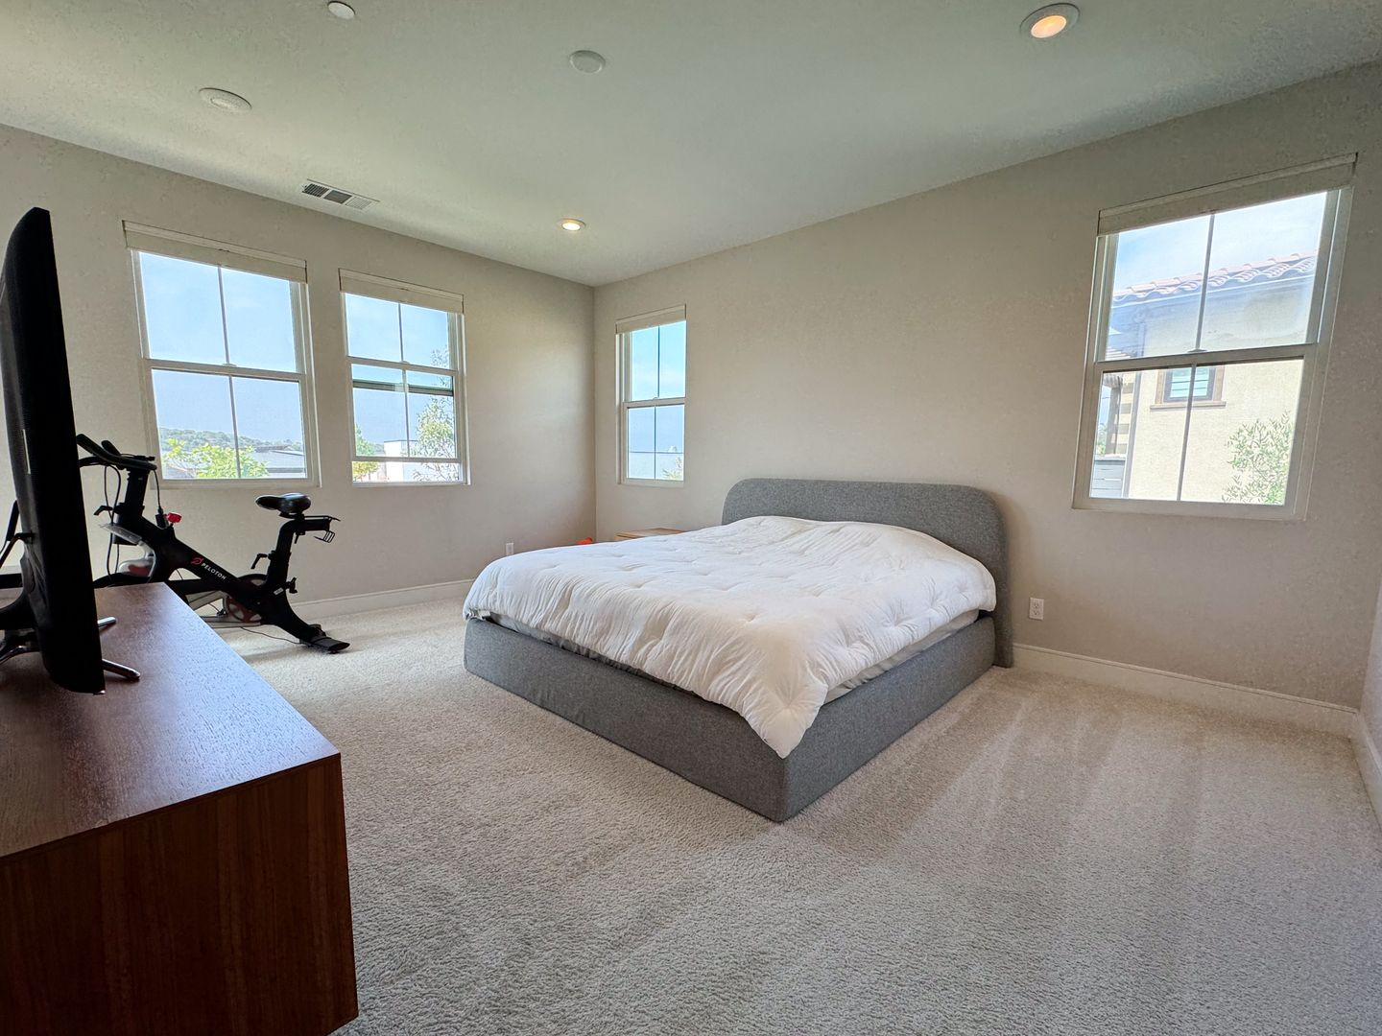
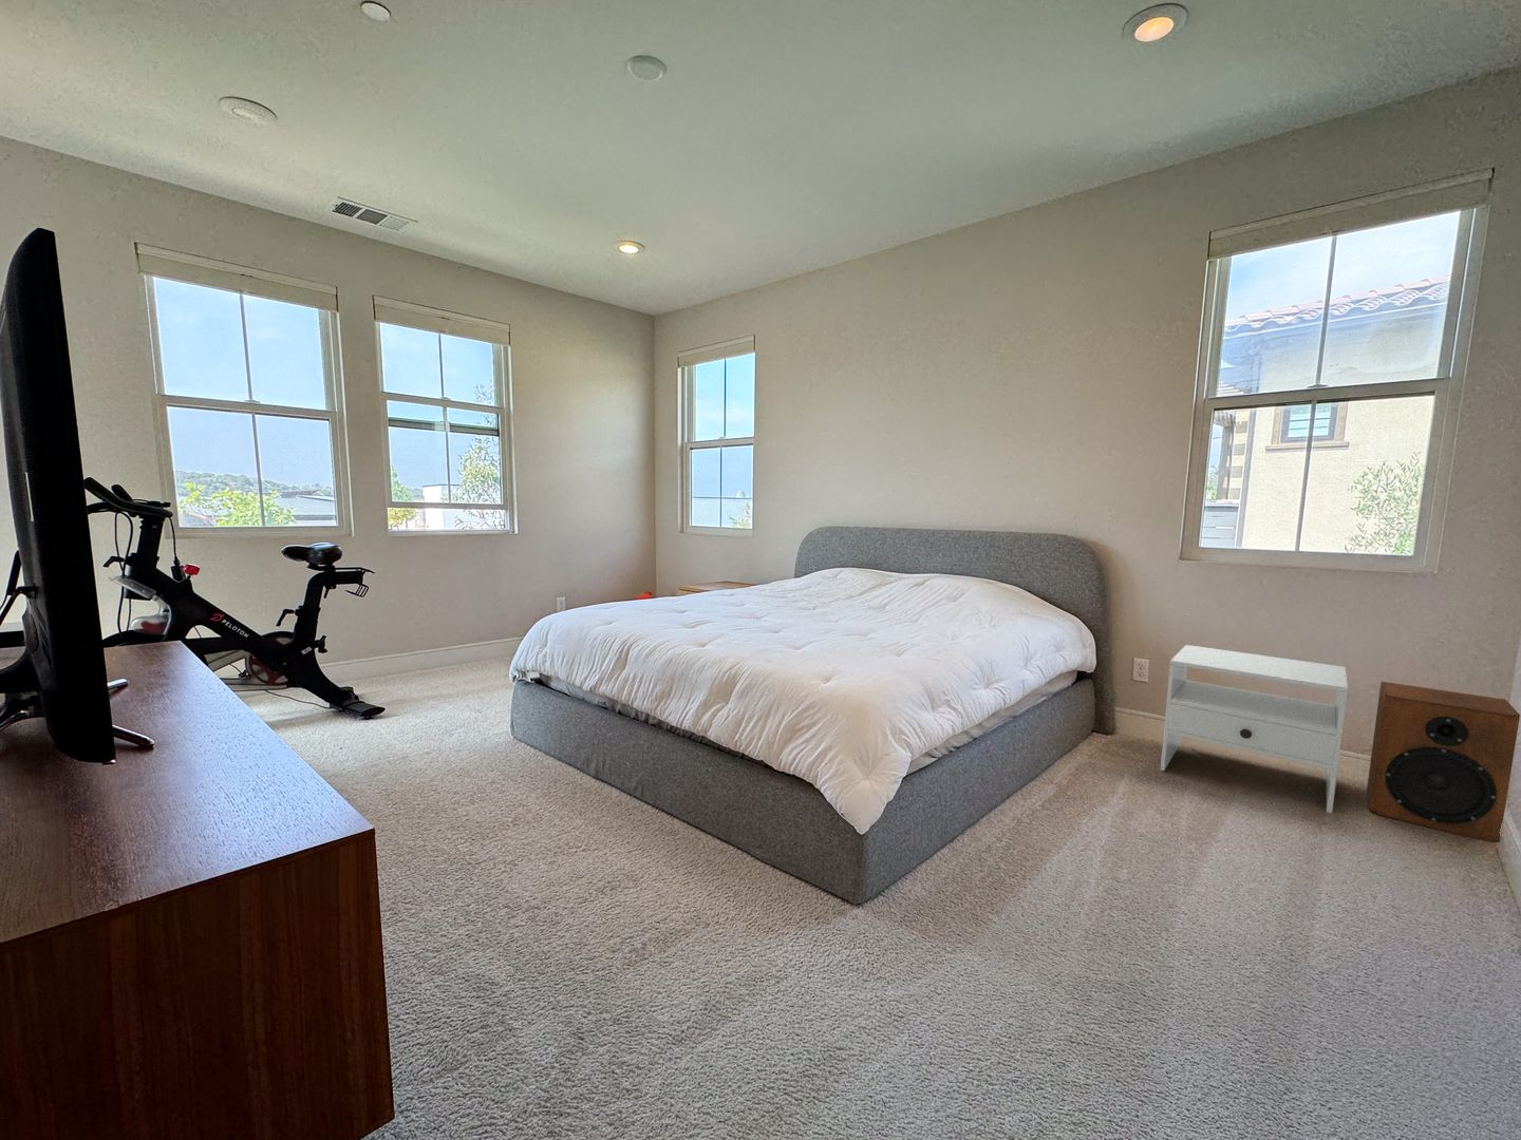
+ nightstand (1249, 720)
+ speaker (1436, 757)
